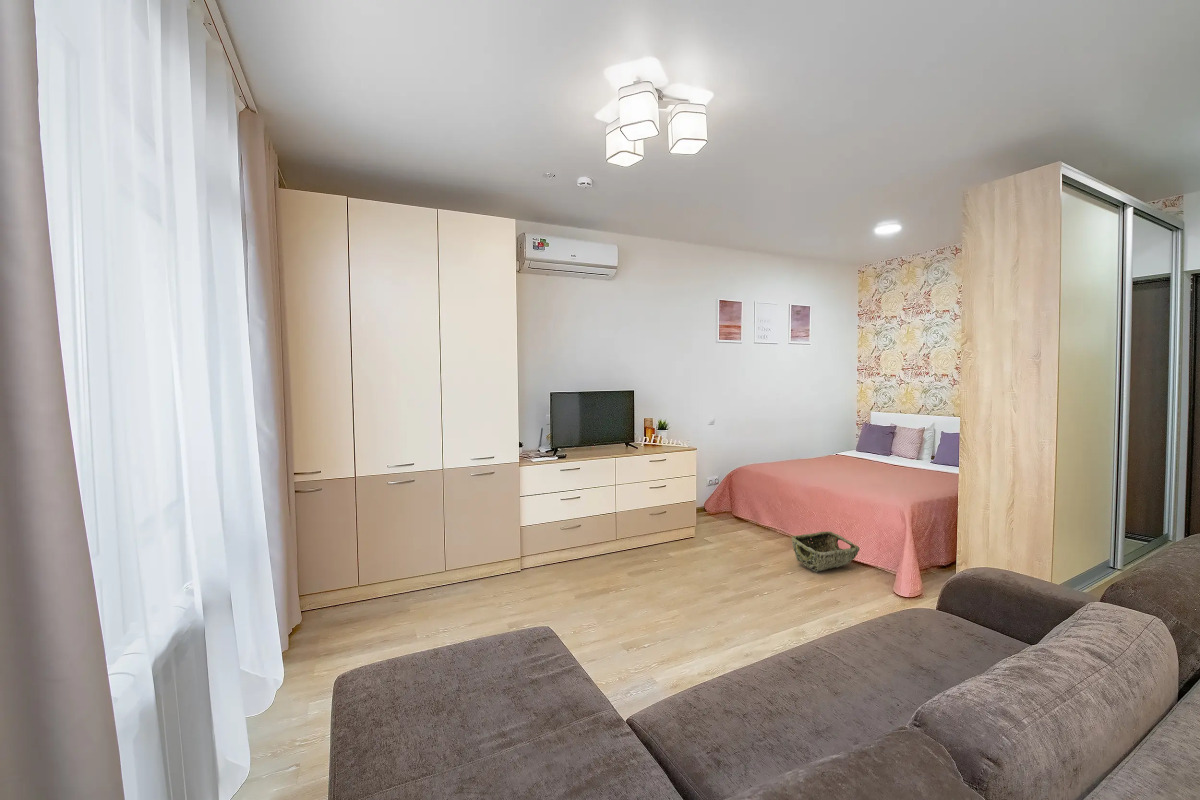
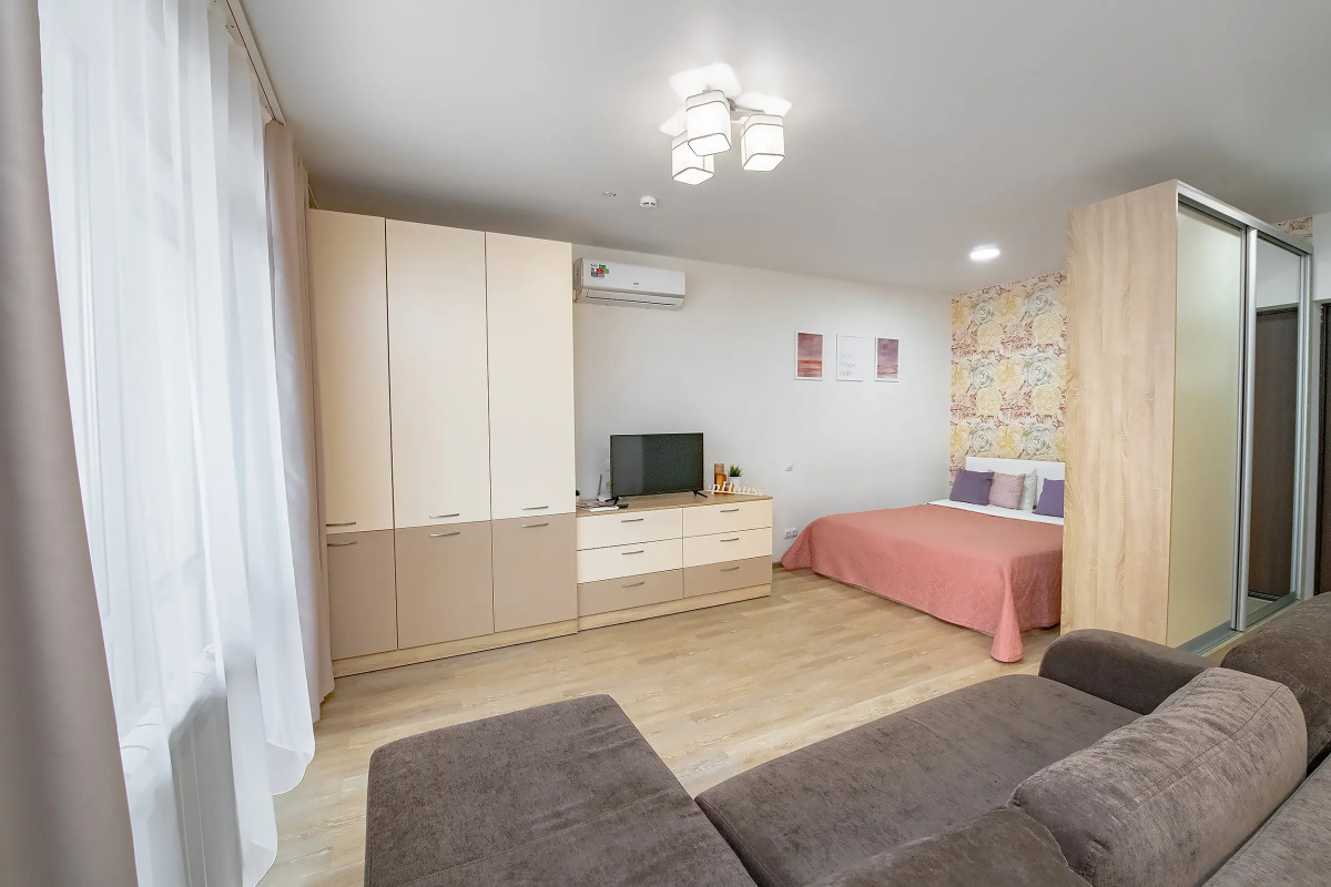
- woven basket (825, 552)
